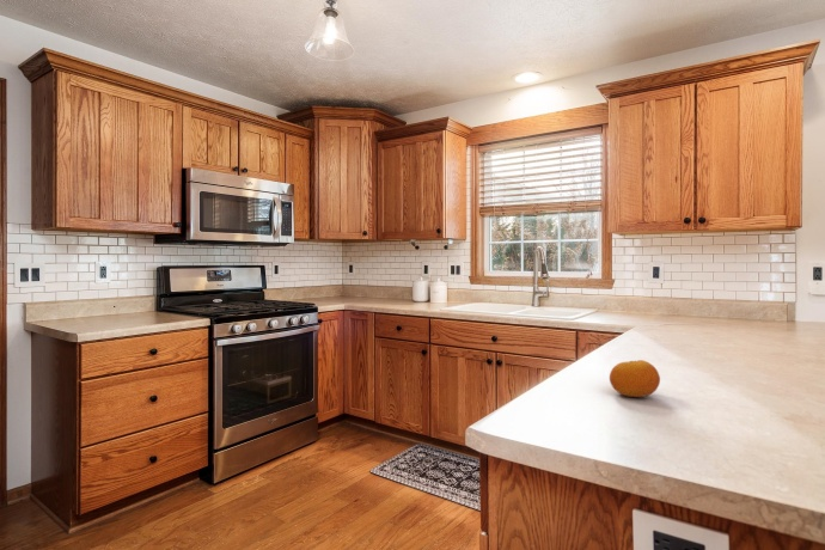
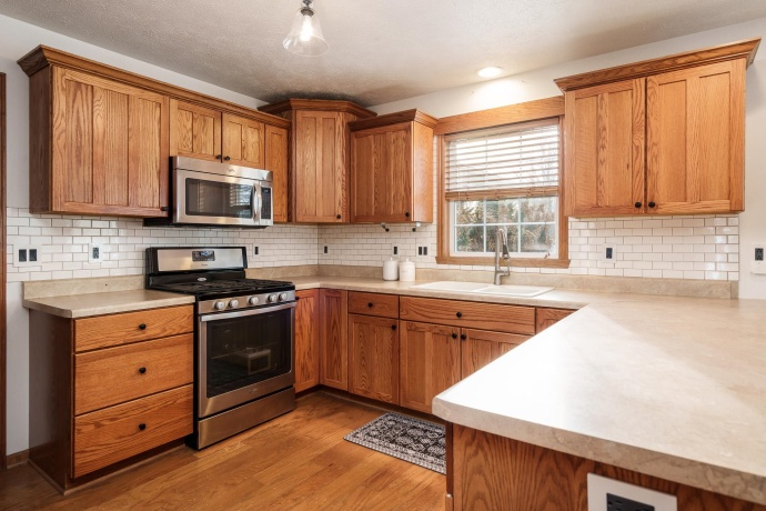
- fruit (634, 377)
